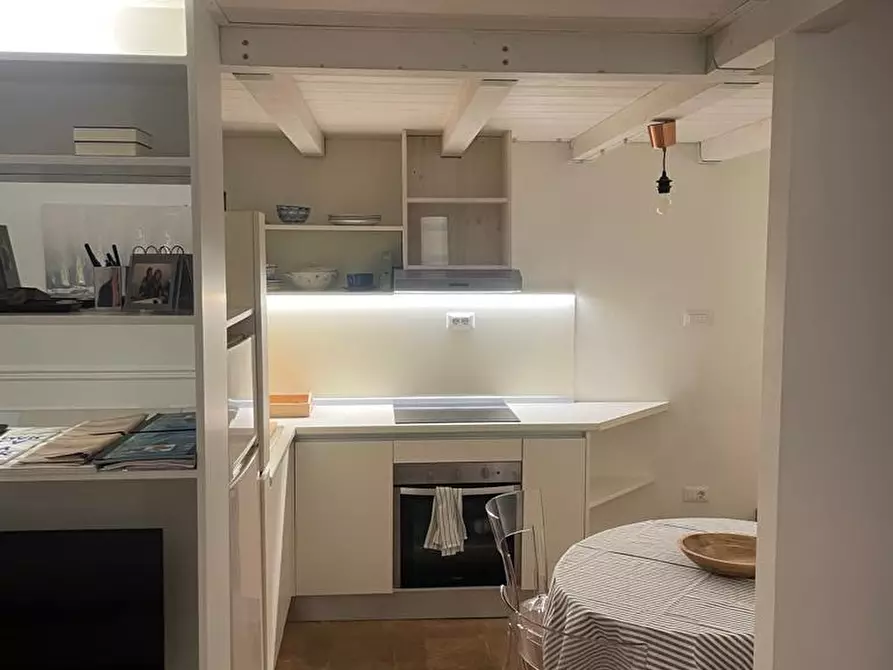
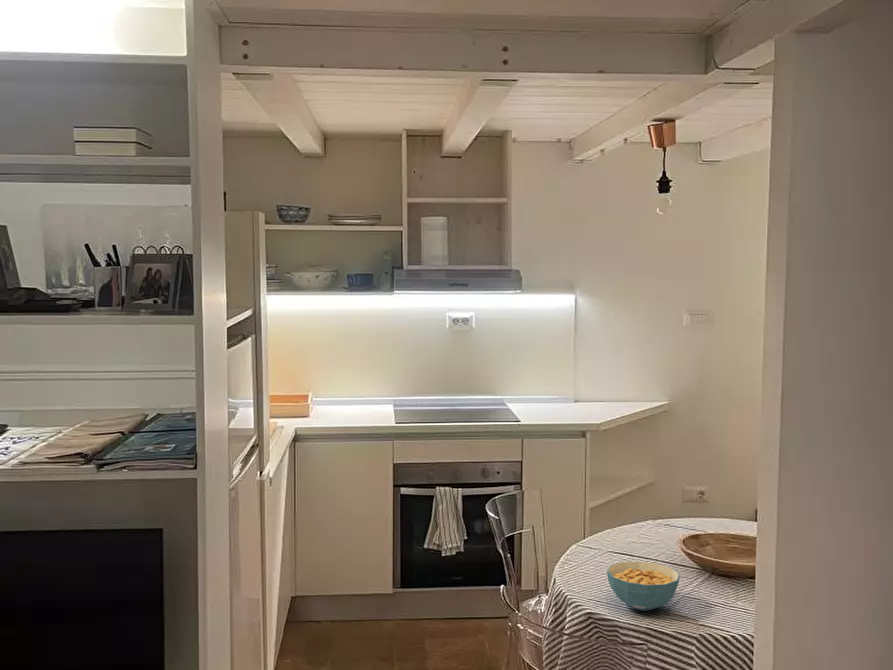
+ cereal bowl (642, 589)
